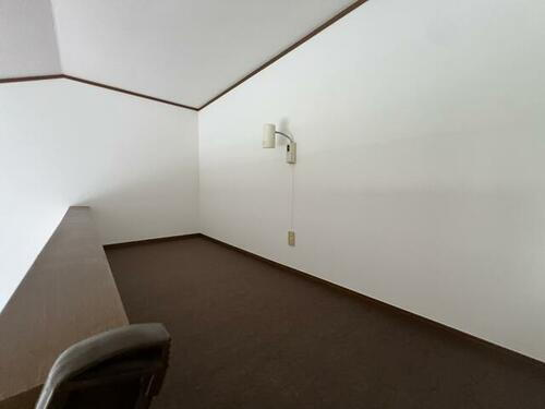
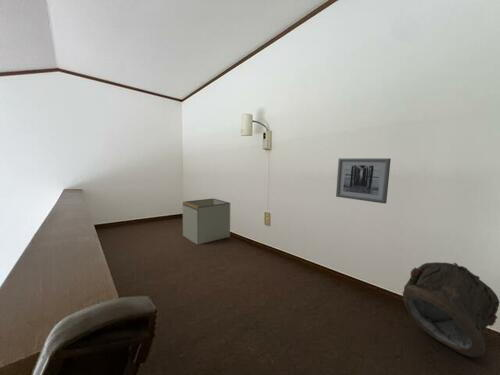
+ storage bin (206, 219)
+ wall art (360, 179)
+ bag (444, 306)
